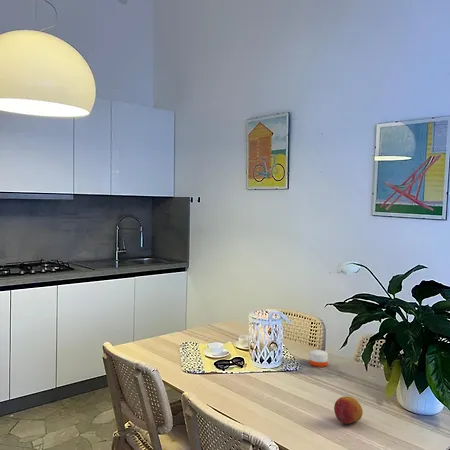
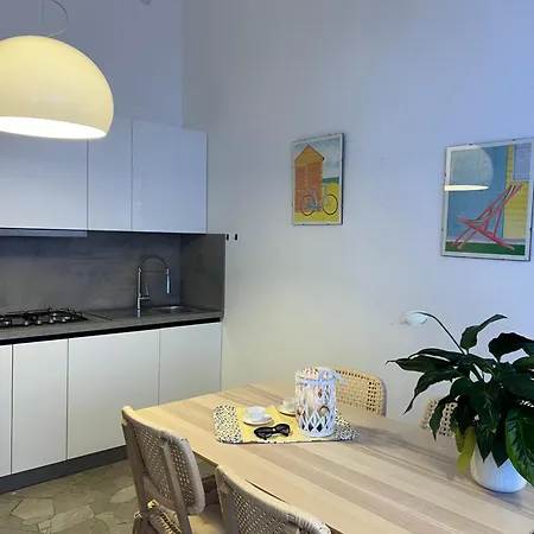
- fruit (347, 409)
- candle (318, 352)
